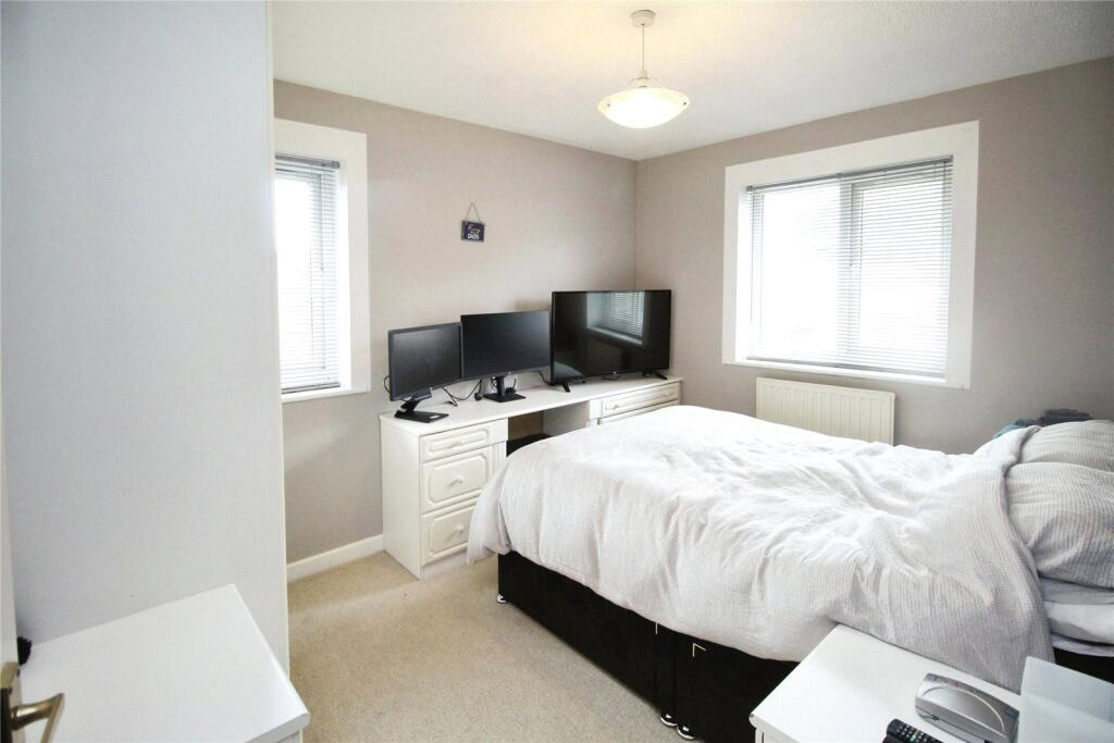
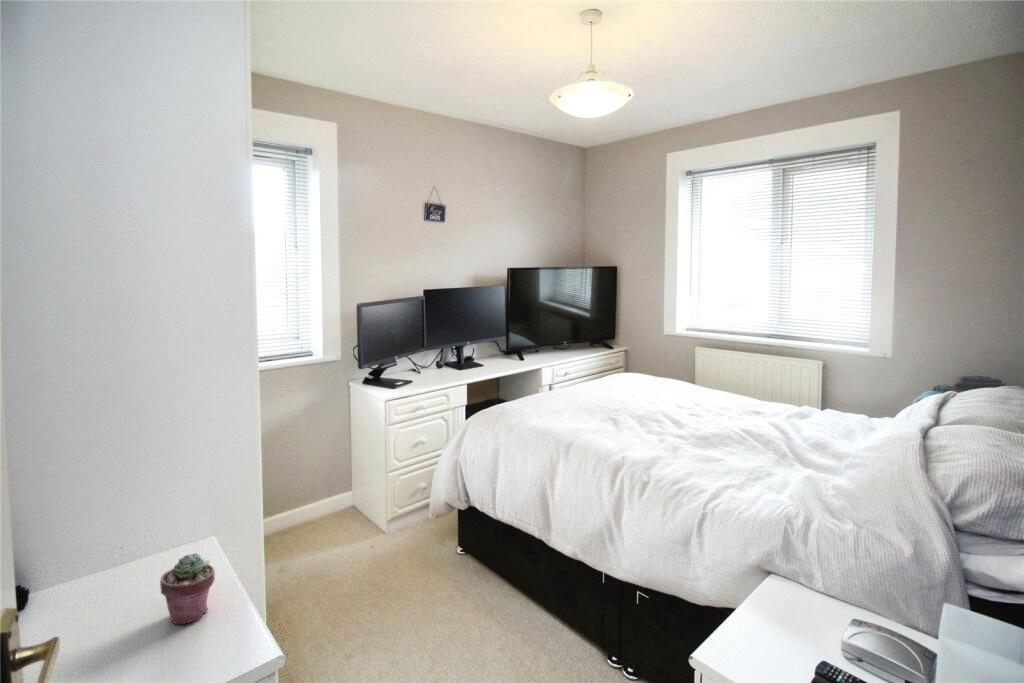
+ potted succulent (188, 585)
